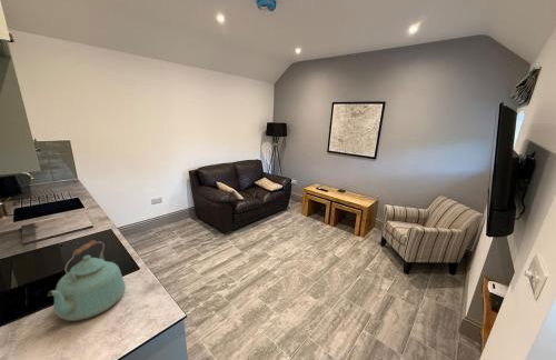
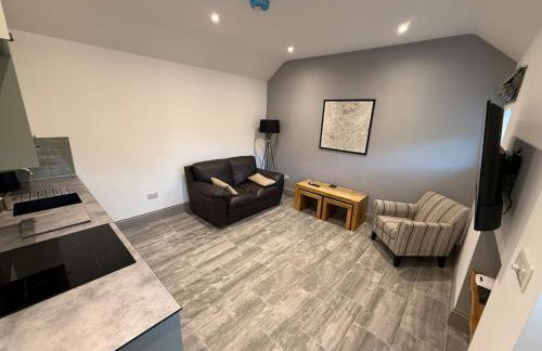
- kettle (85, 278)
